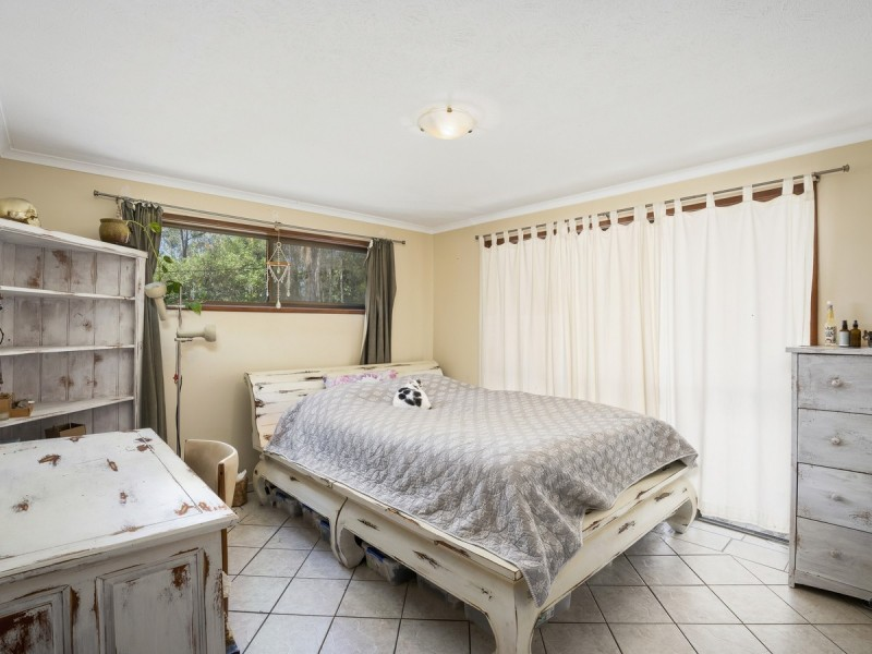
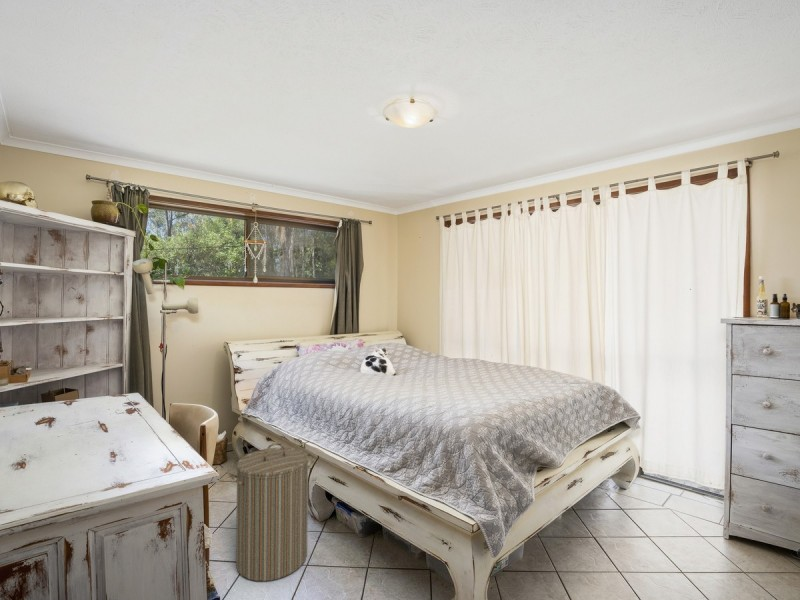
+ laundry hamper (273, 501)
